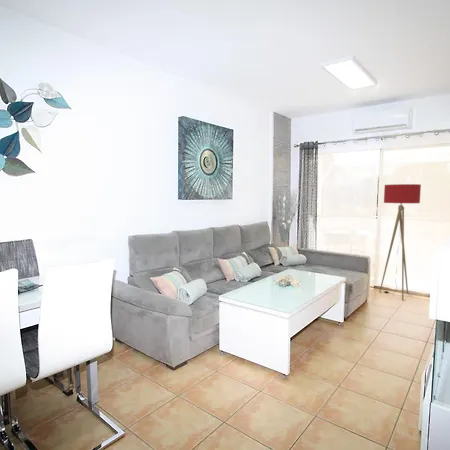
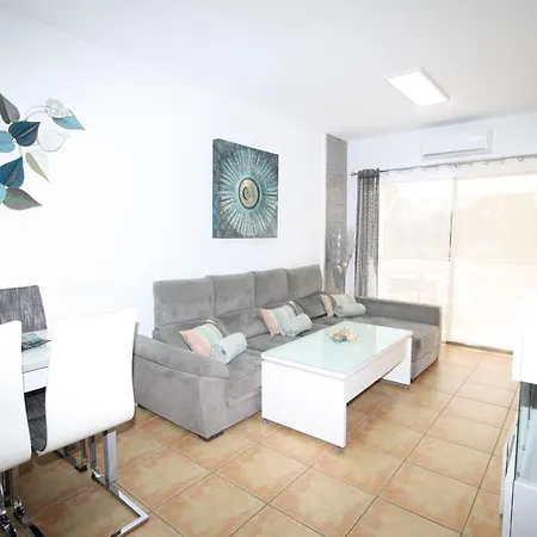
- floor lamp (400, 240)
